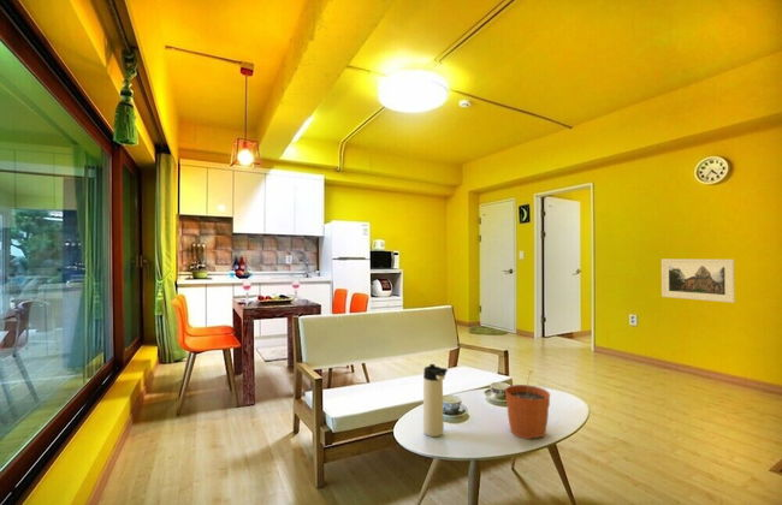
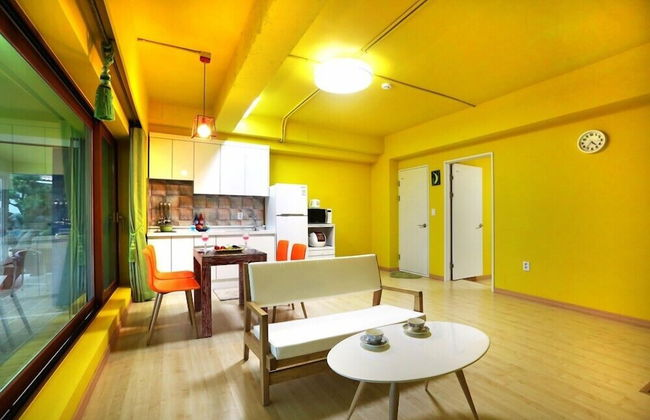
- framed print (695, 279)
- plant pot (527, 402)
- thermos bottle (436, 400)
